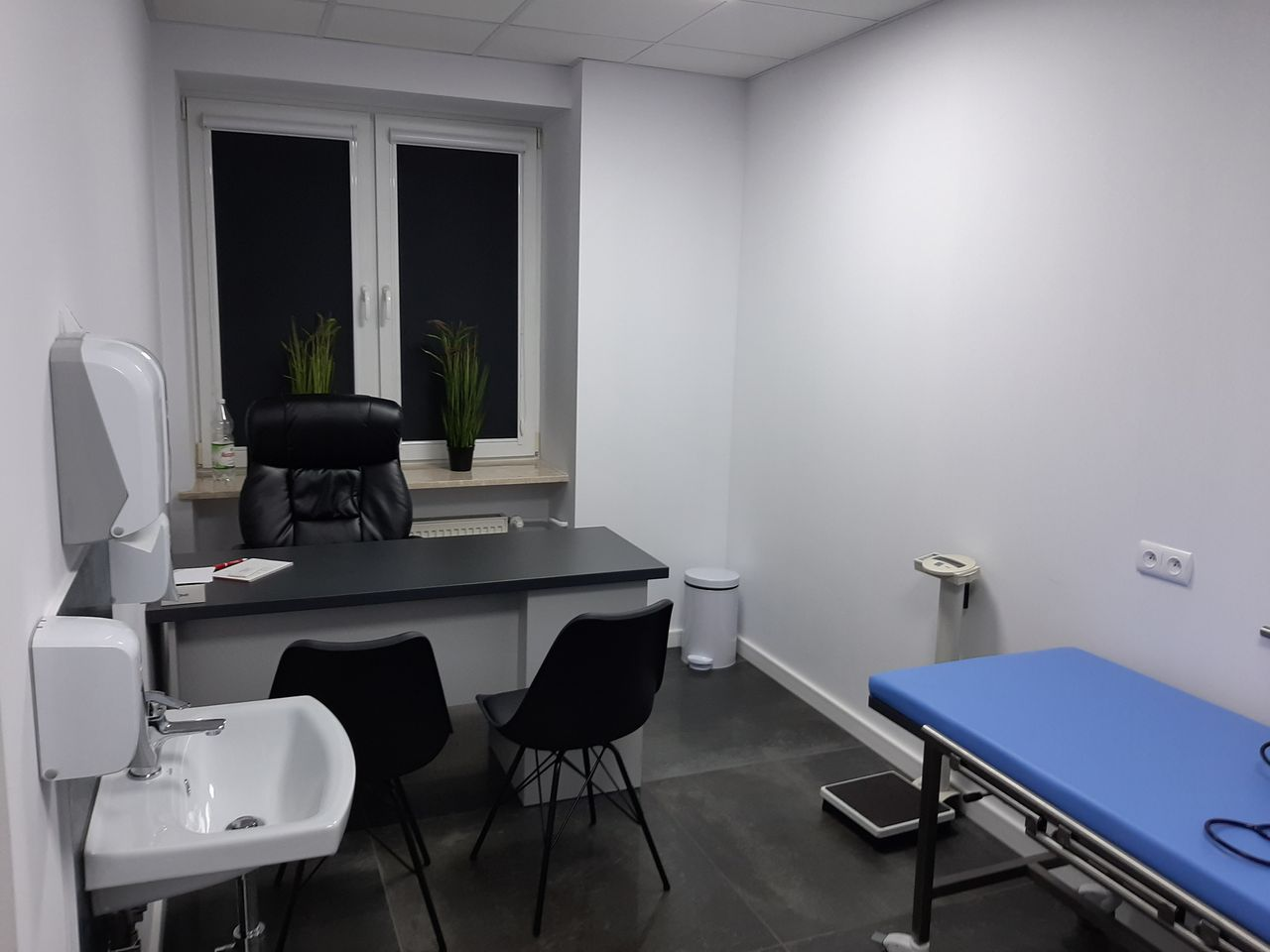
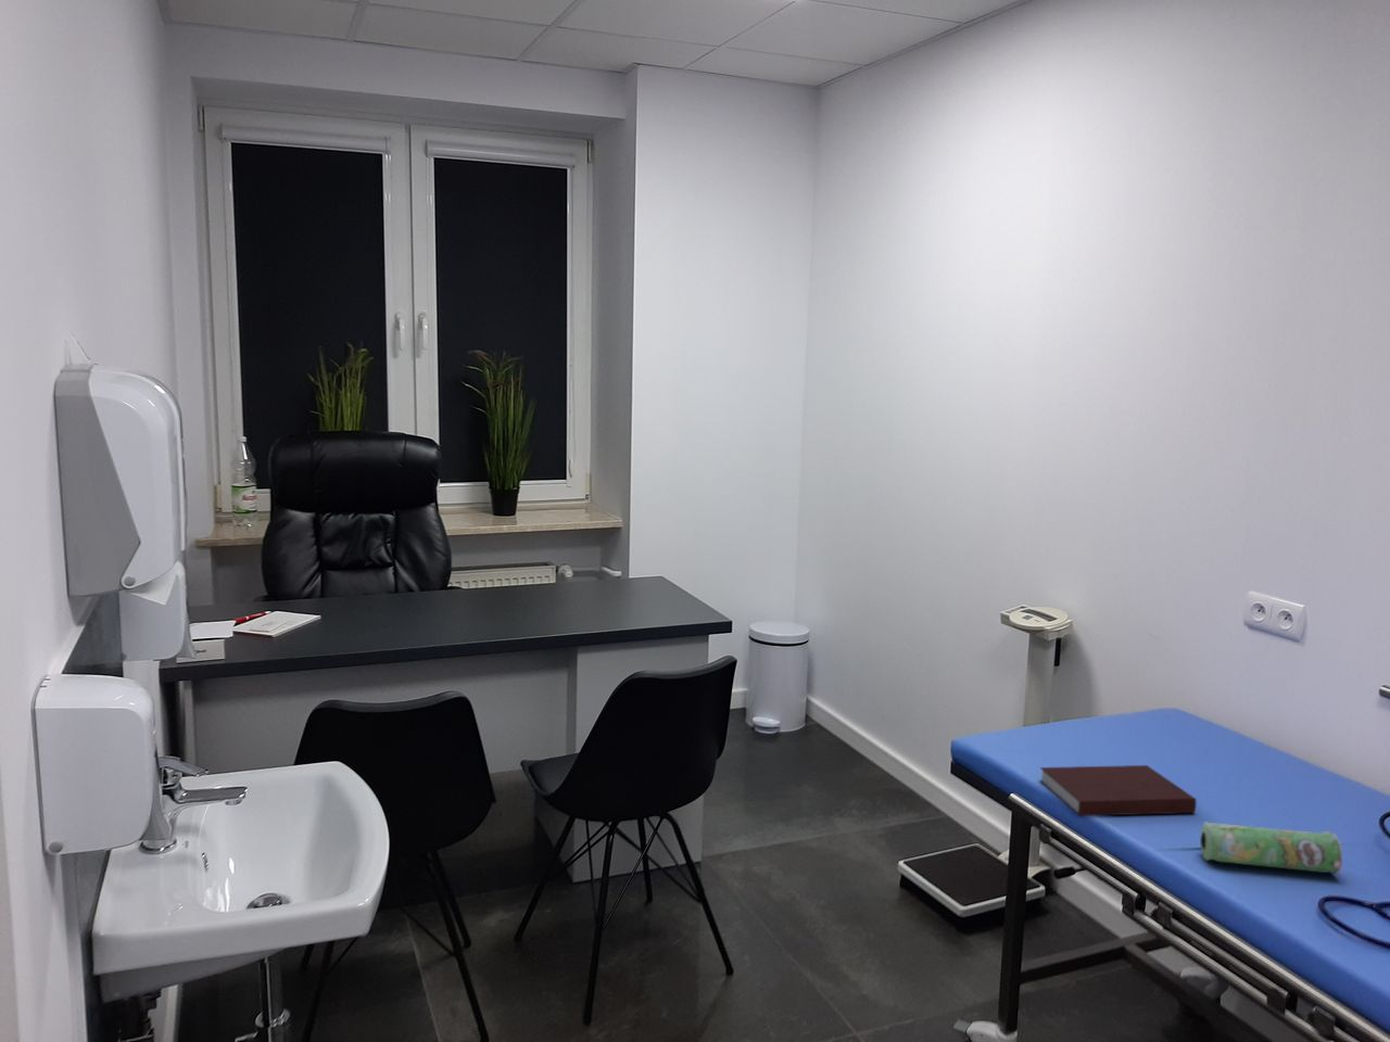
+ notebook (1114, 789)
+ paper towel roll (1269, 847)
